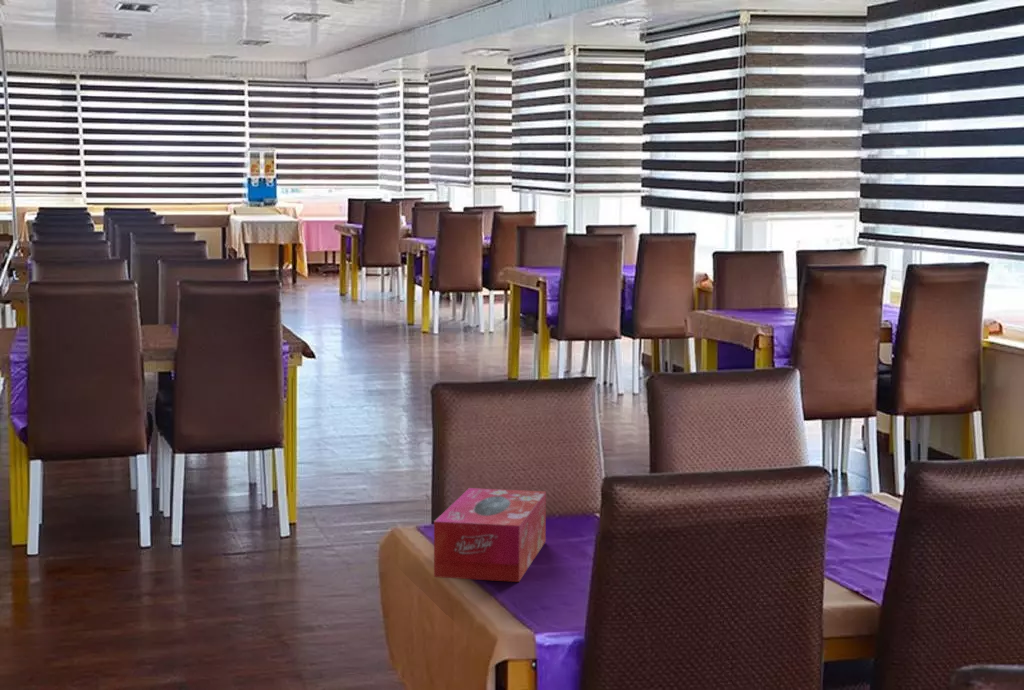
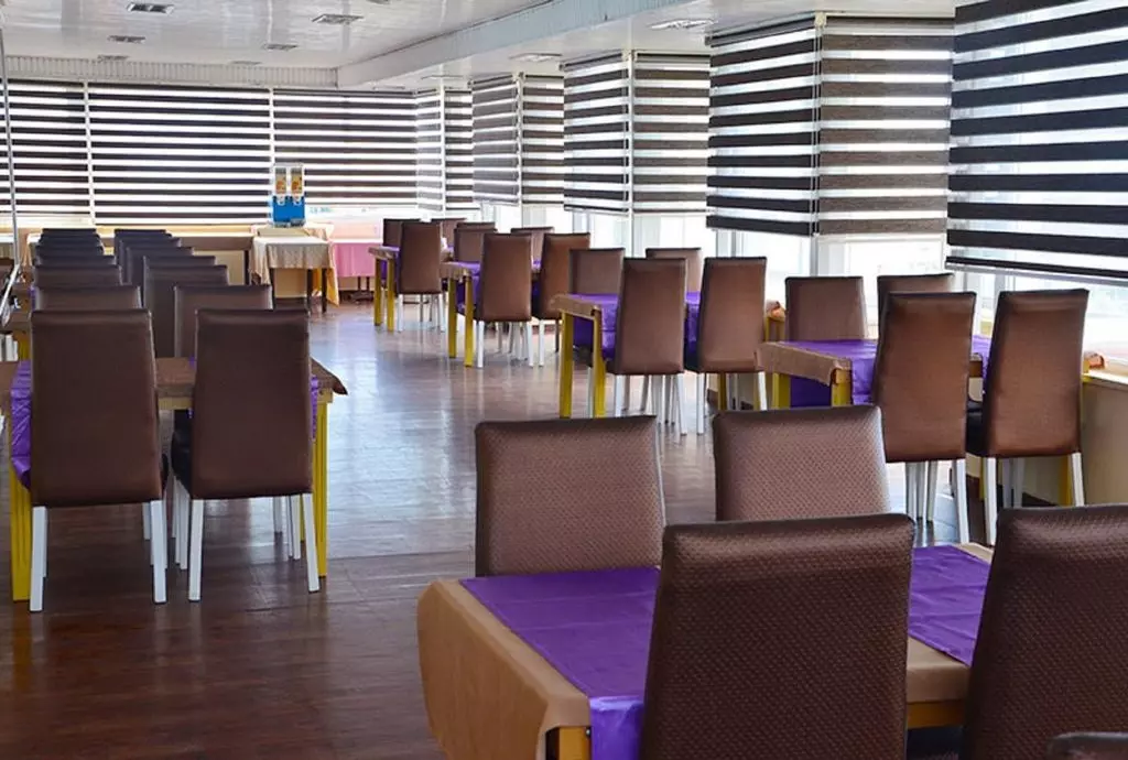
- tissue box (492, 532)
